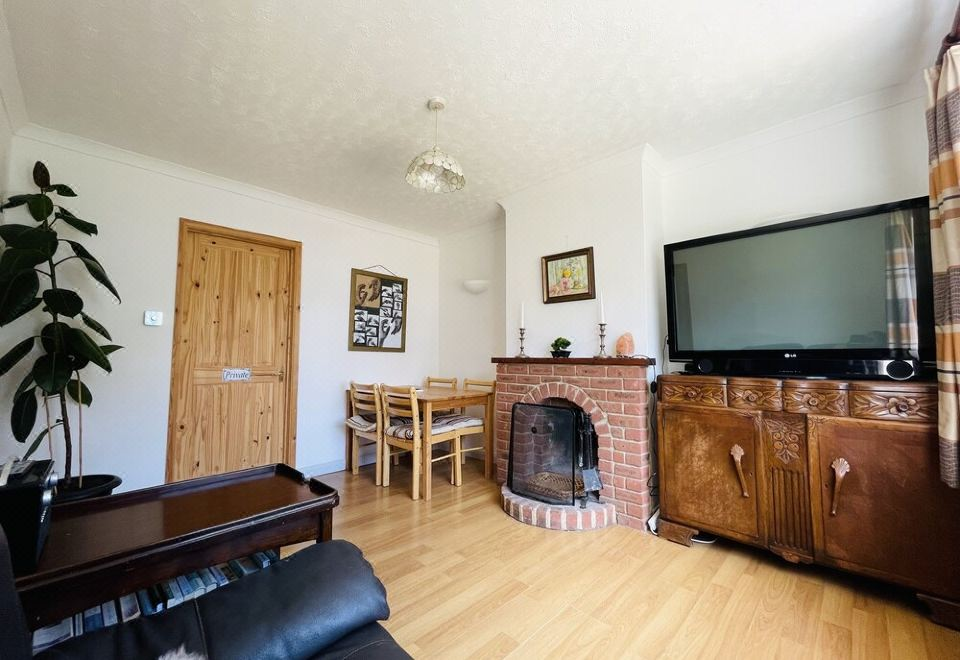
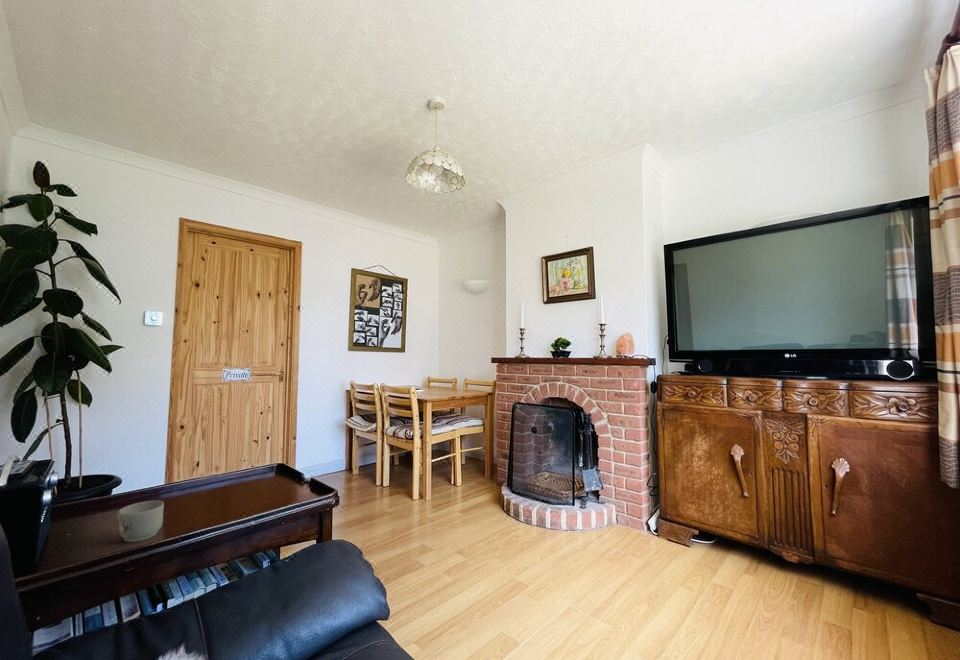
+ mug (137, 521)
